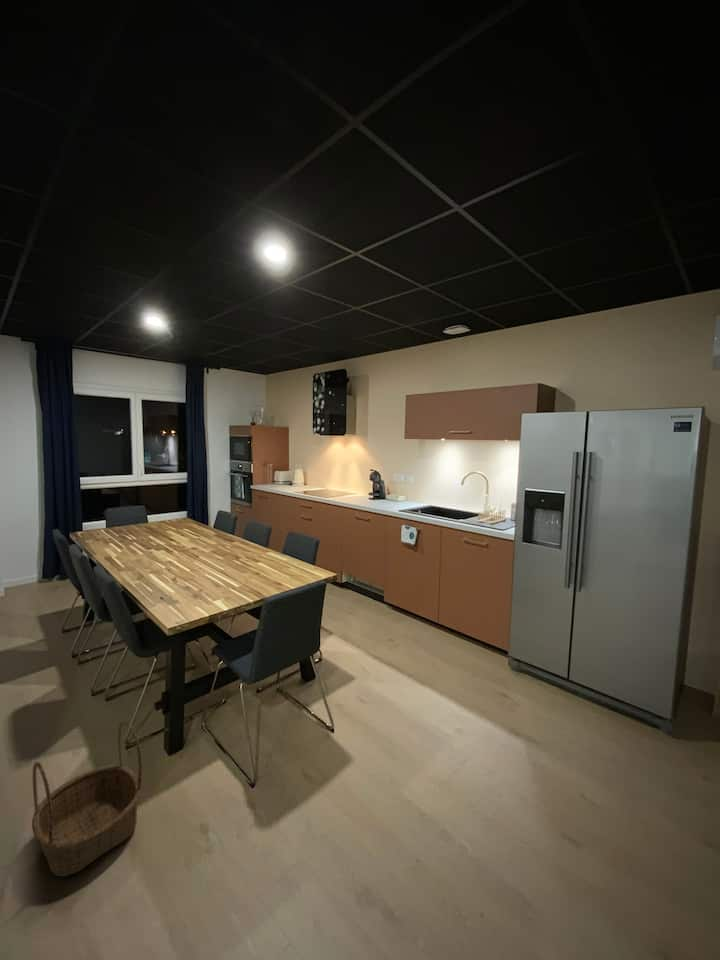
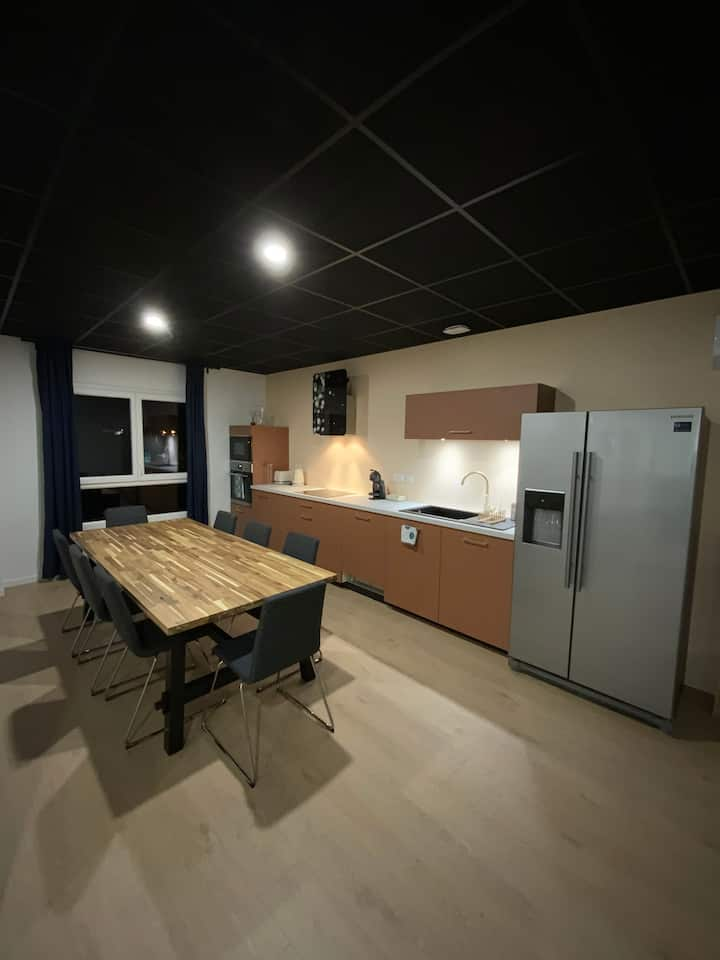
- basket (88, 790)
